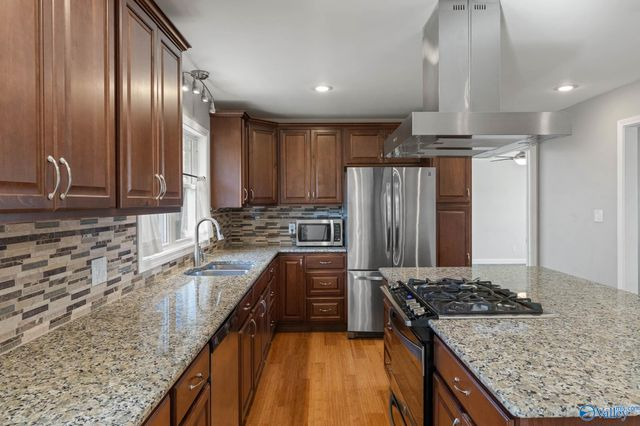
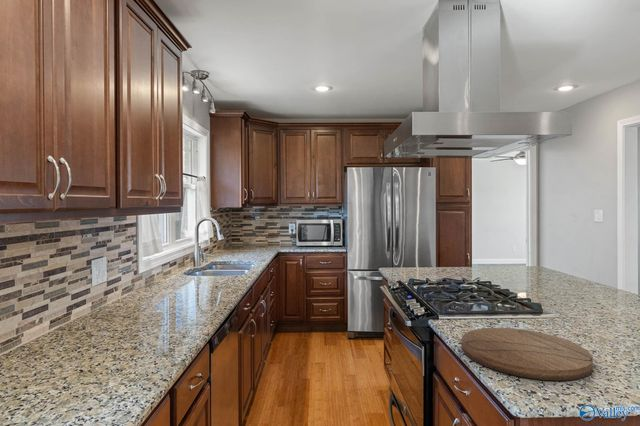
+ cutting board (522, 350)
